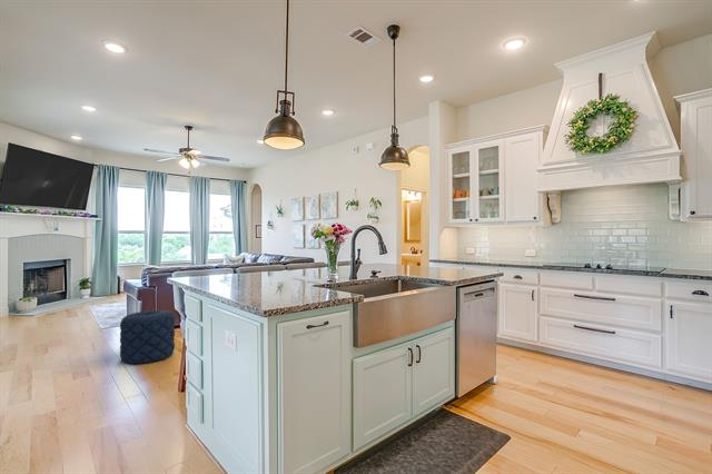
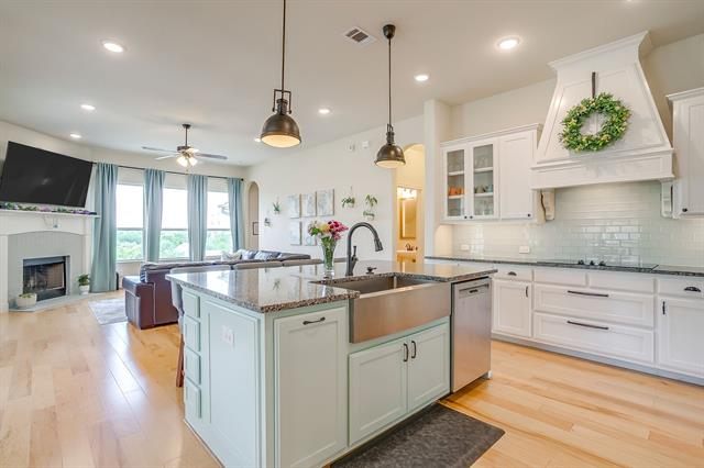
- pouf (148, 334)
